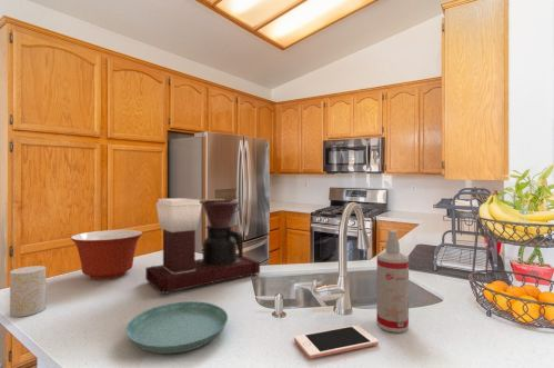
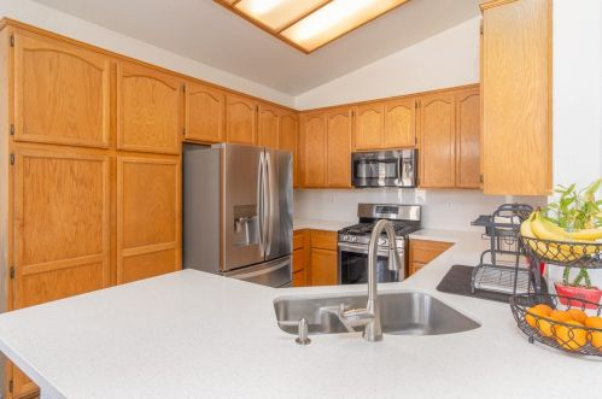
- cup (28, 289)
- coffee maker (205, 239)
- saucer (179, 326)
- cell phone (335, 340)
- spray bottle (392, 277)
- mixing bowl (108, 255)
